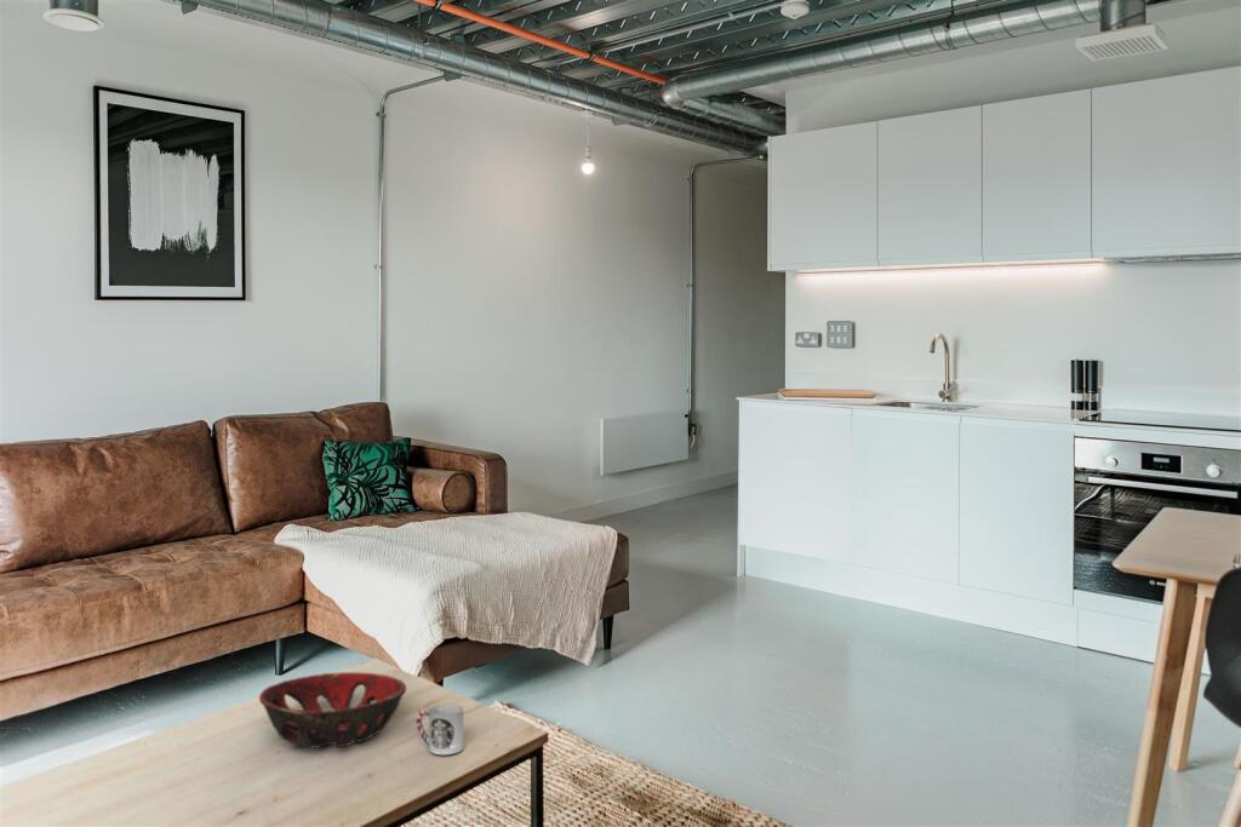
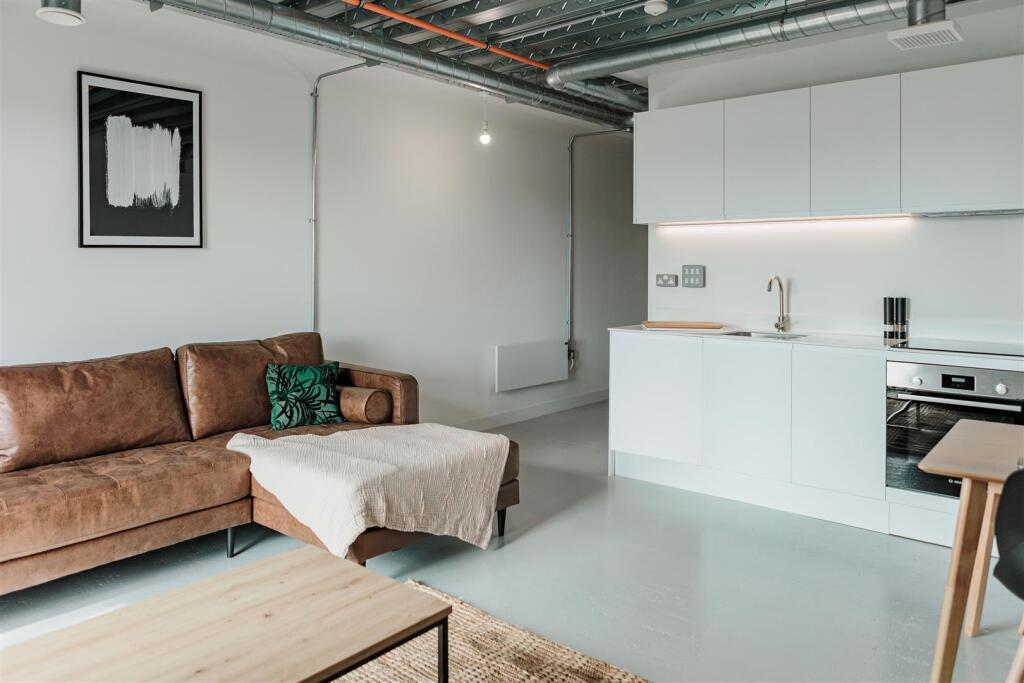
- cup (439, 728)
- decorative bowl (334, 711)
